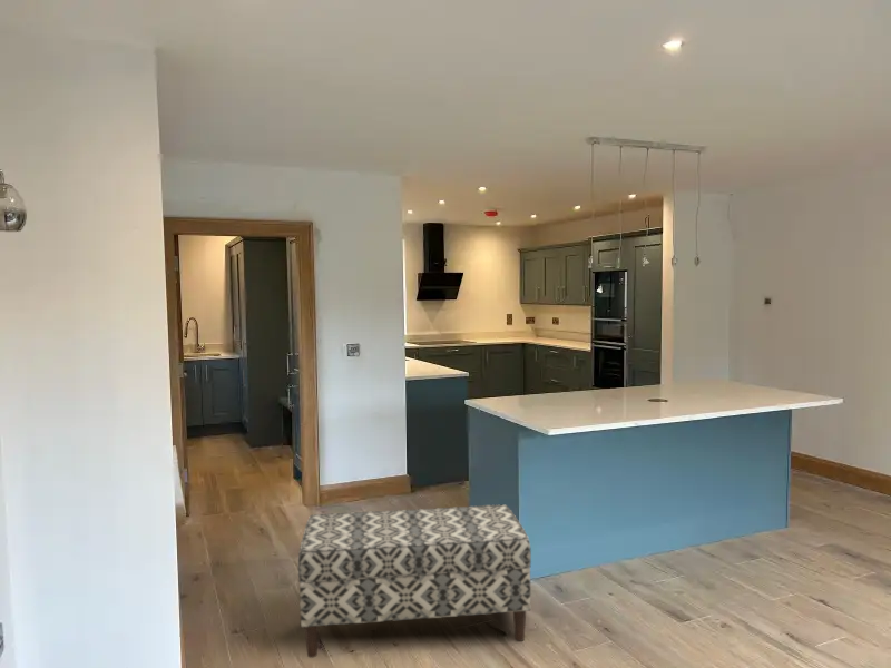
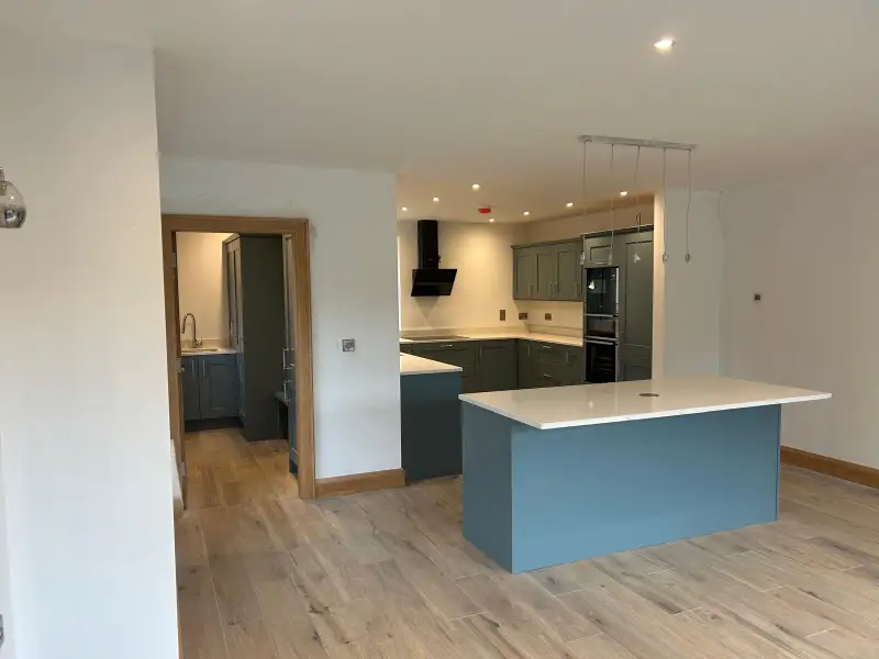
- bench (413, 576)
